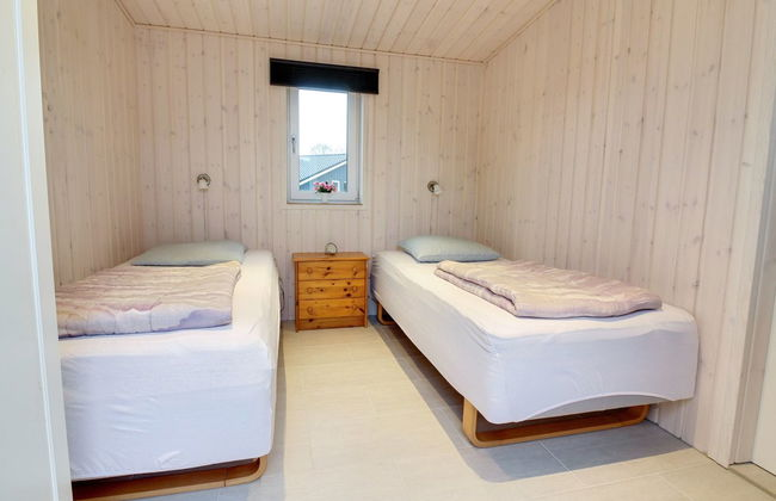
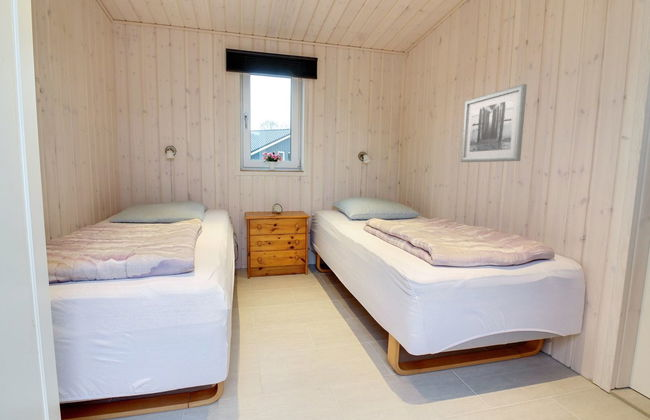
+ wall art (489, 128)
